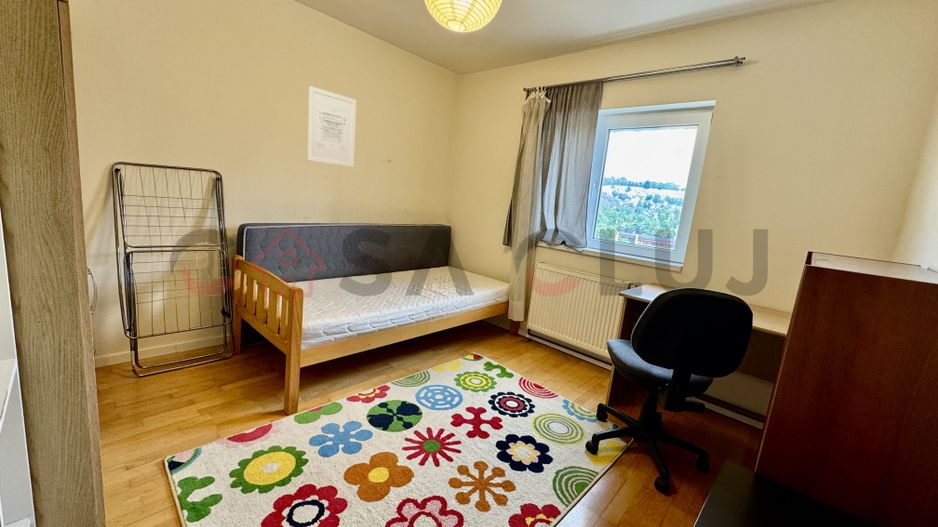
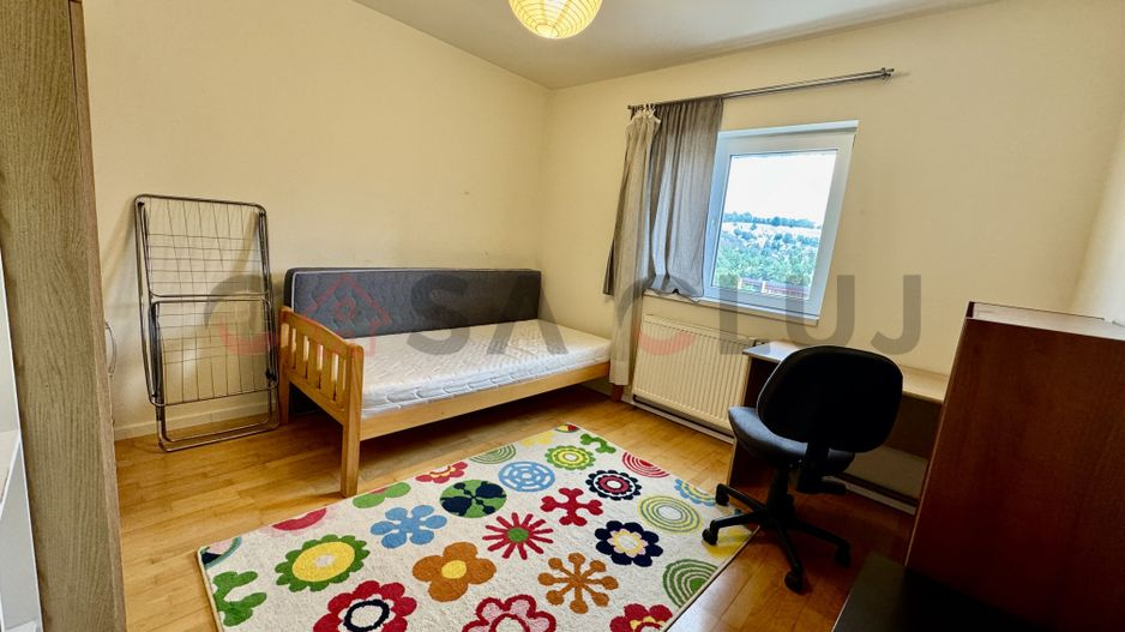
- wall art (332, 128)
